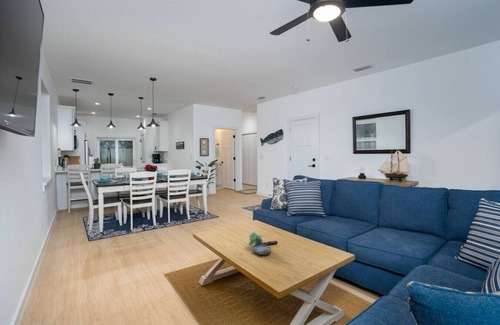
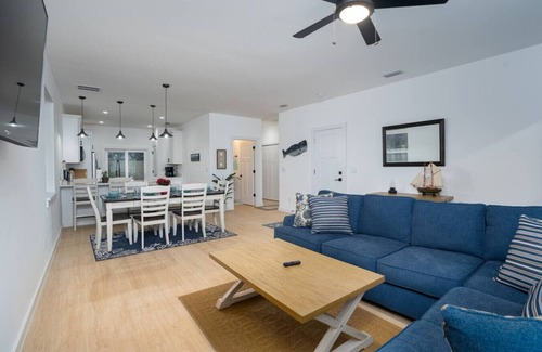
- plant (259, 242)
